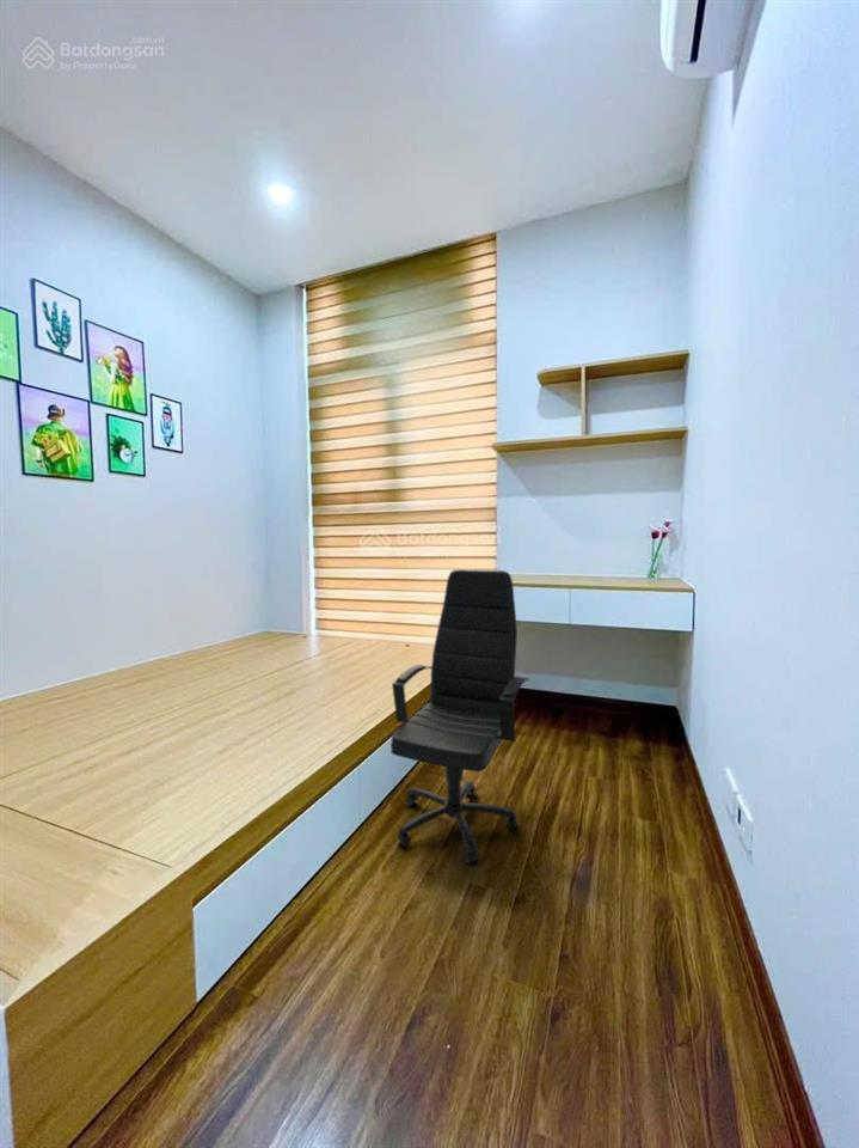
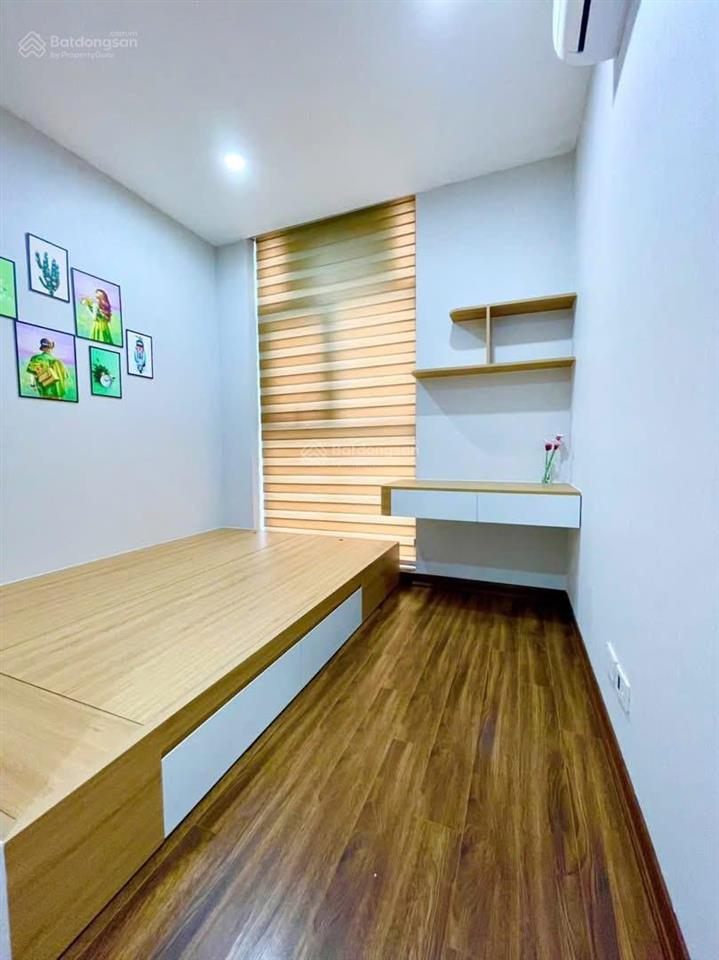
- office chair (460, 696)
